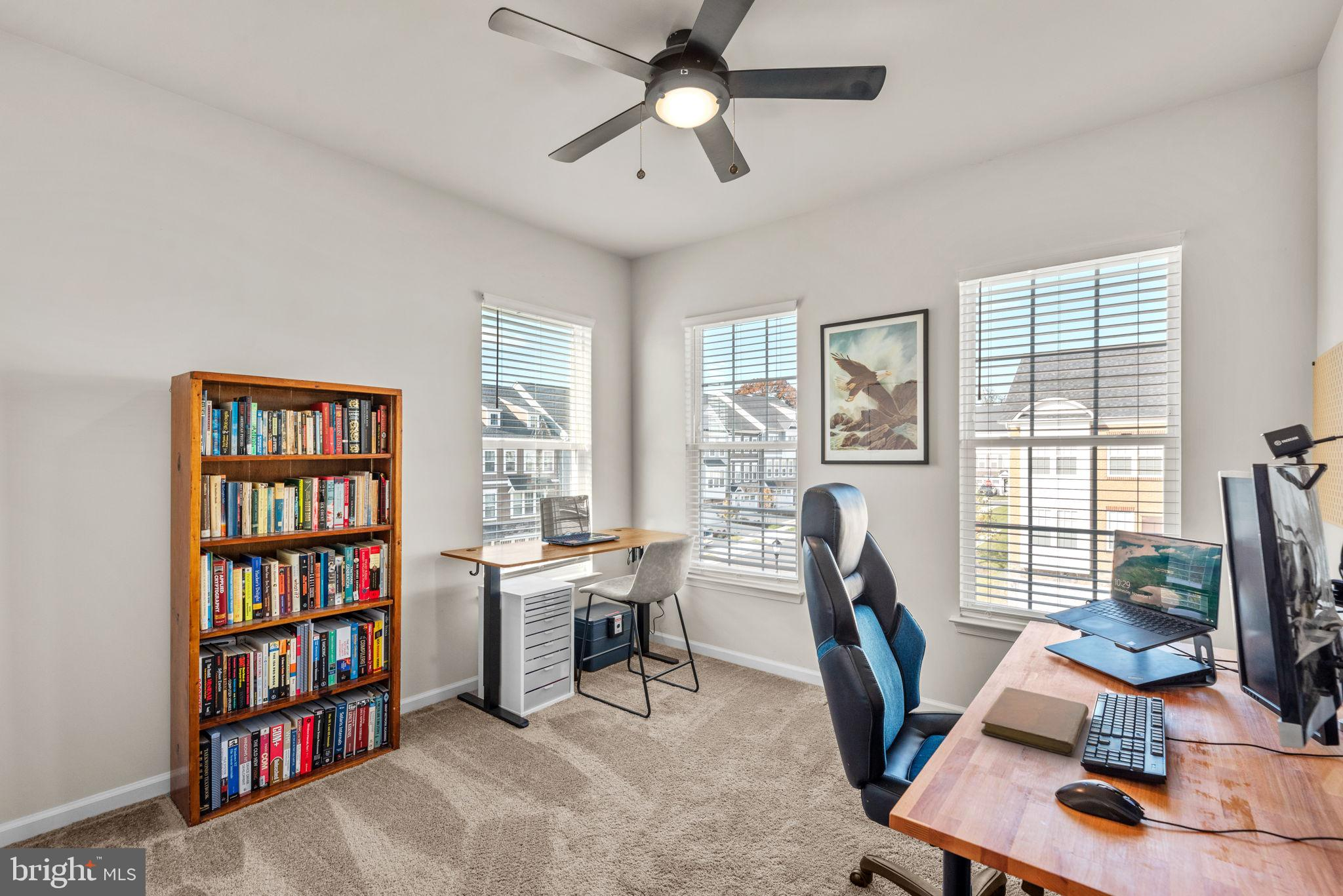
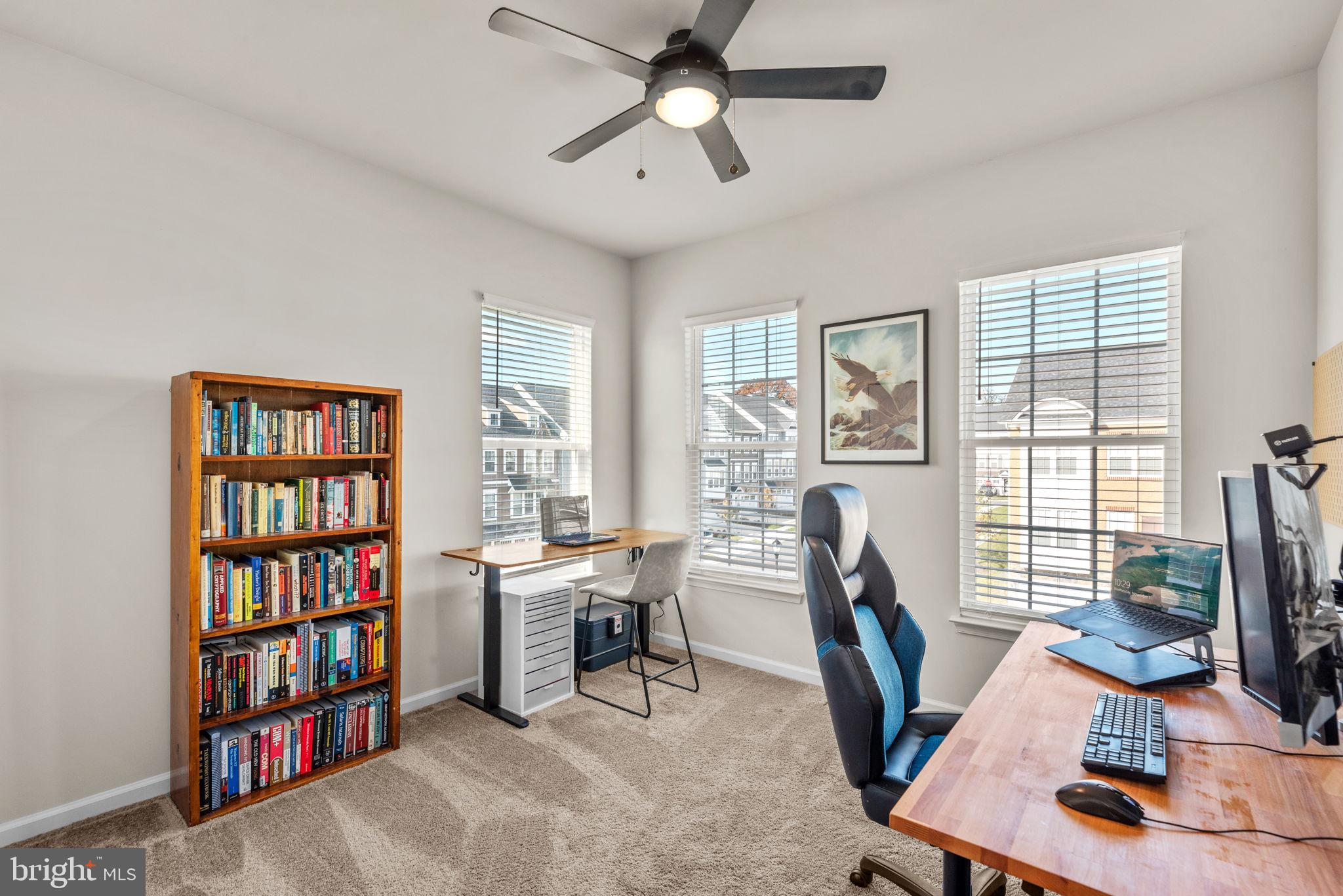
- notebook (1036, 718)
